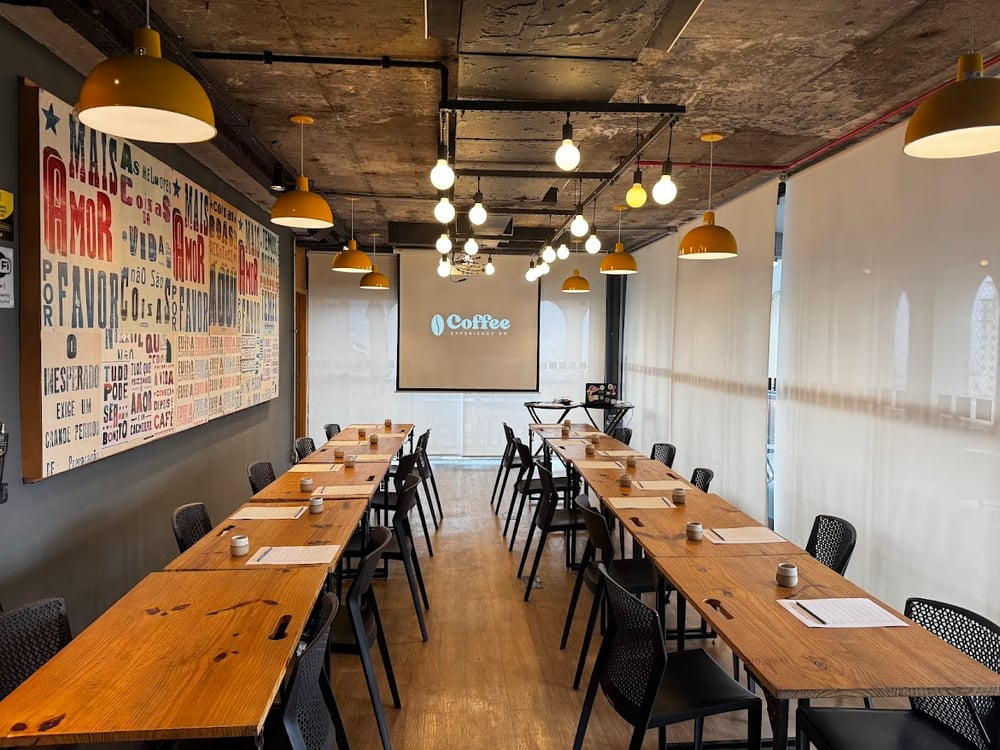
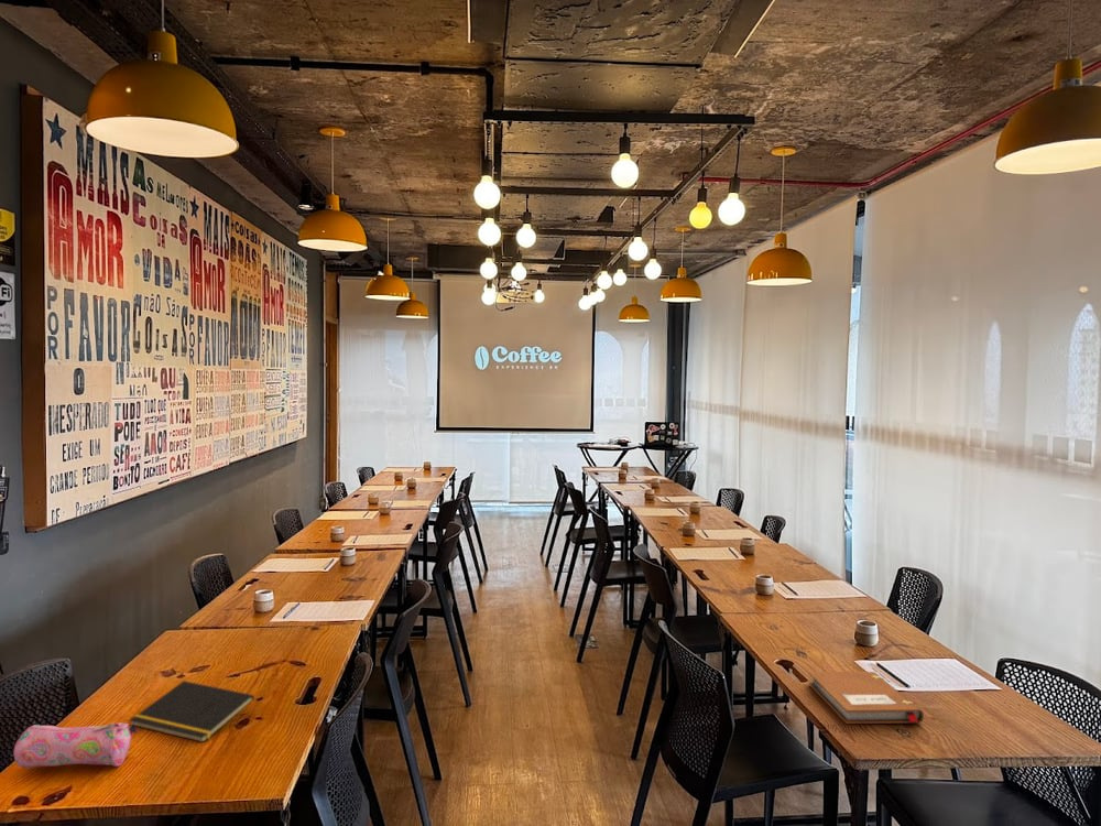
+ pencil case (76, 743)
+ notepad (193, 709)
+ notebook (863, 696)
